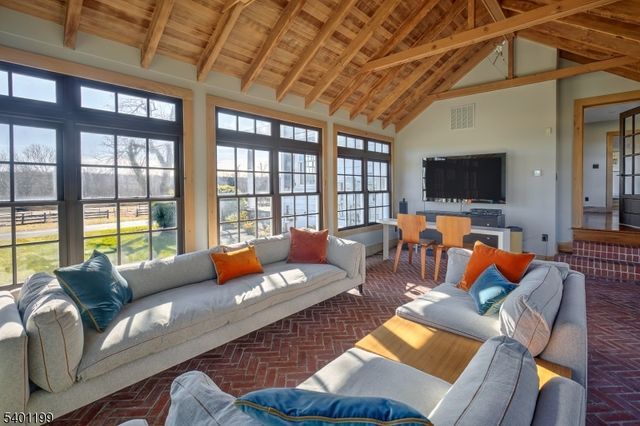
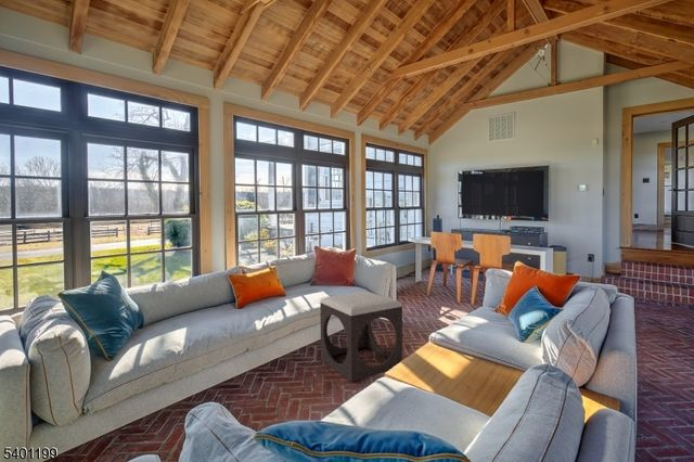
+ footstool (360, 330)
